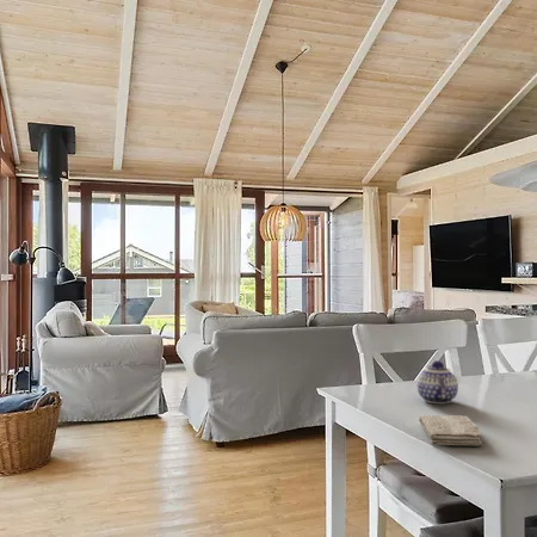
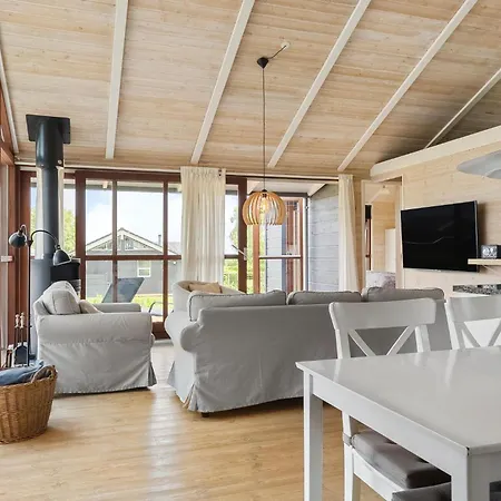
- washcloth (449, 428)
- teapot (437, 381)
